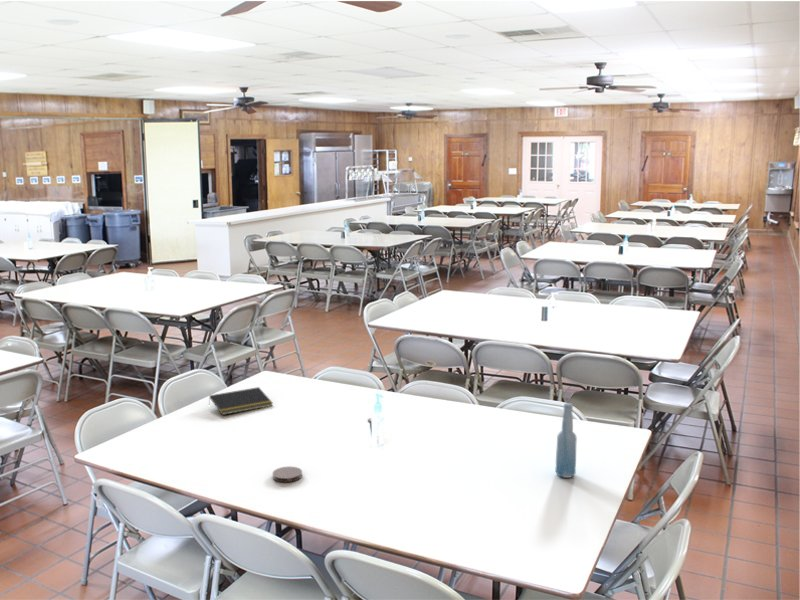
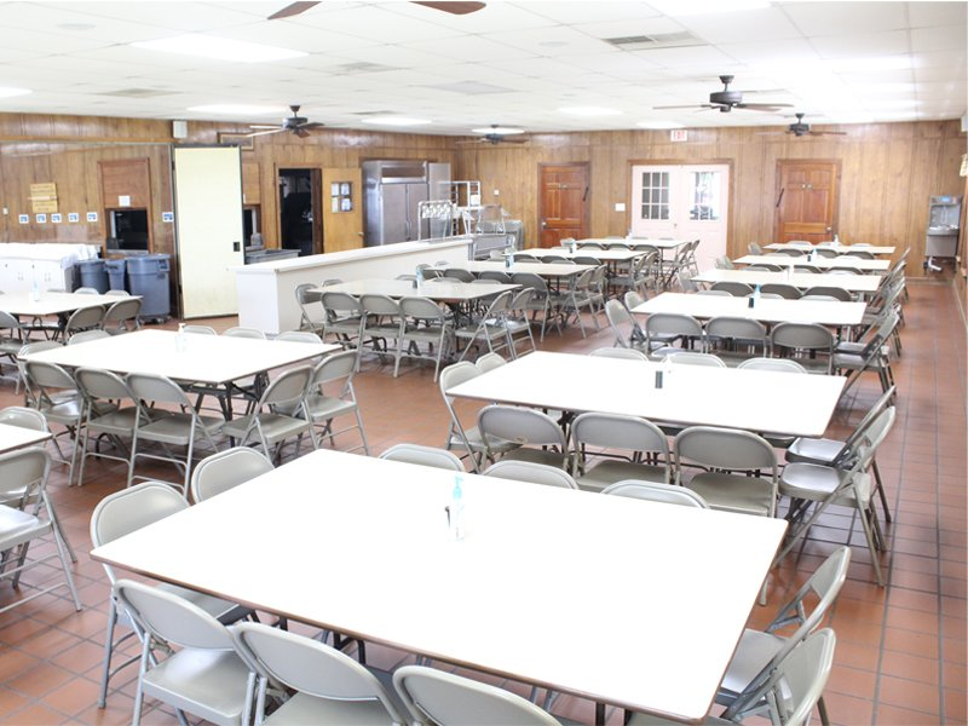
- notepad (241, 400)
- coaster (287, 474)
- bottle (567, 439)
